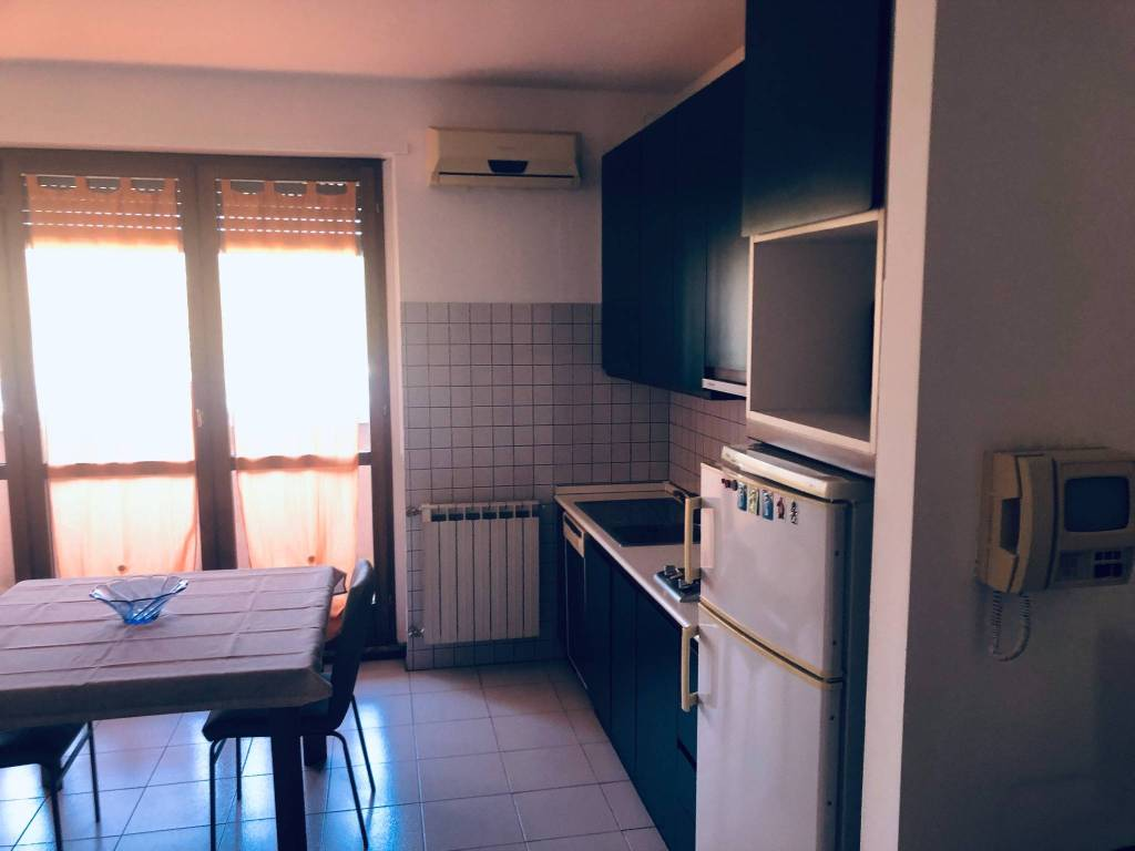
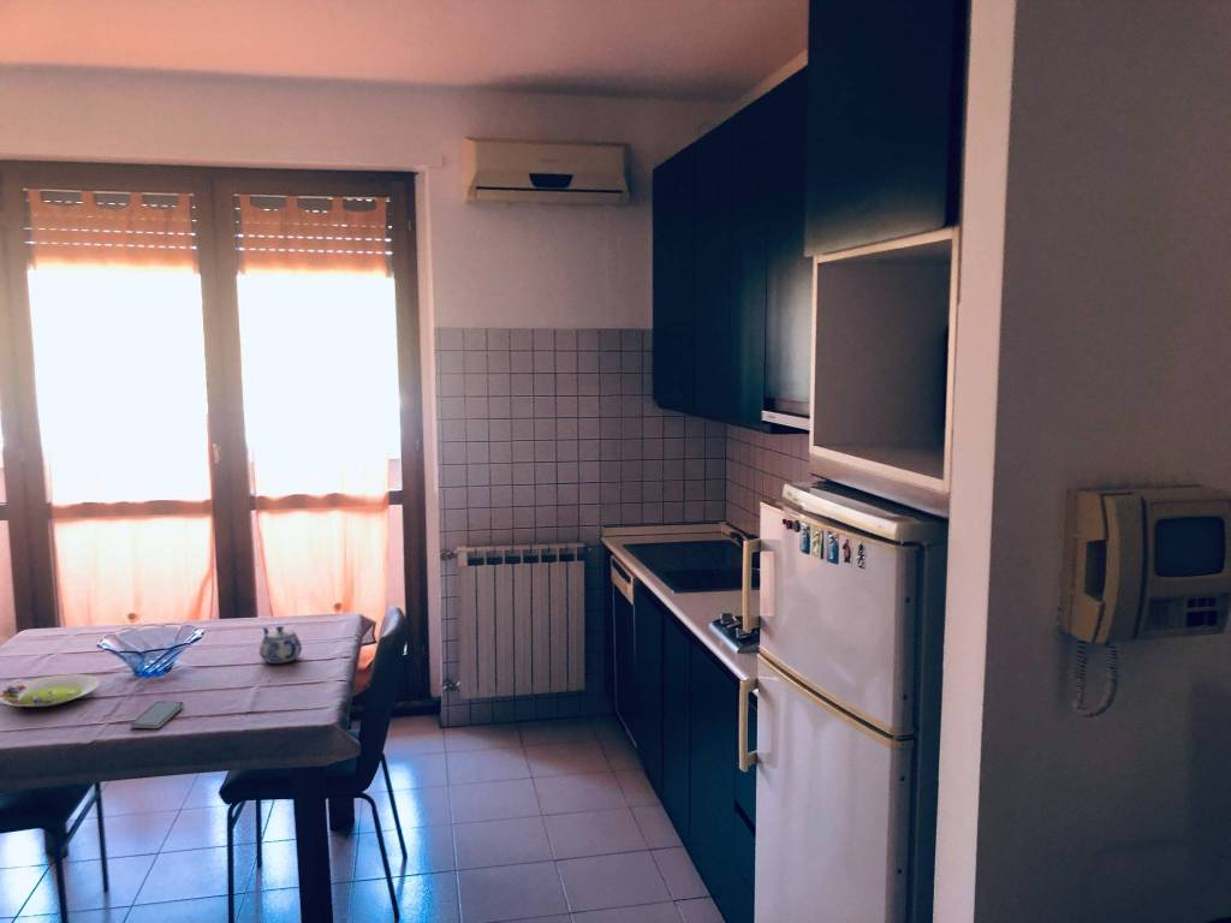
+ smartphone (157, 714)
+ teapot (278, 642)
+ salad plate (50, 691)
